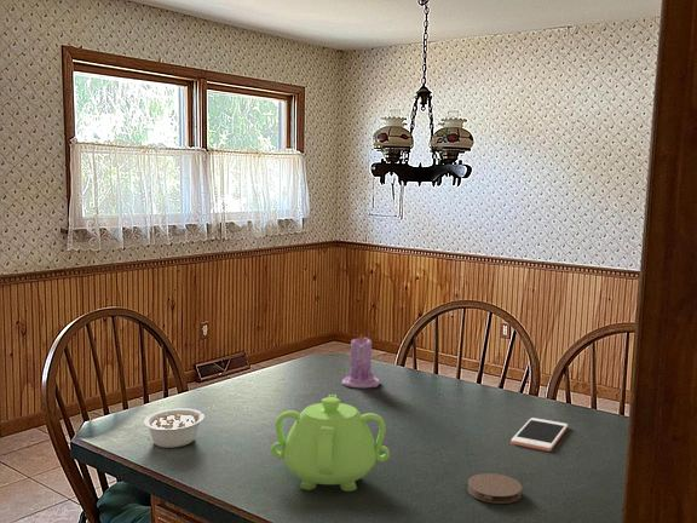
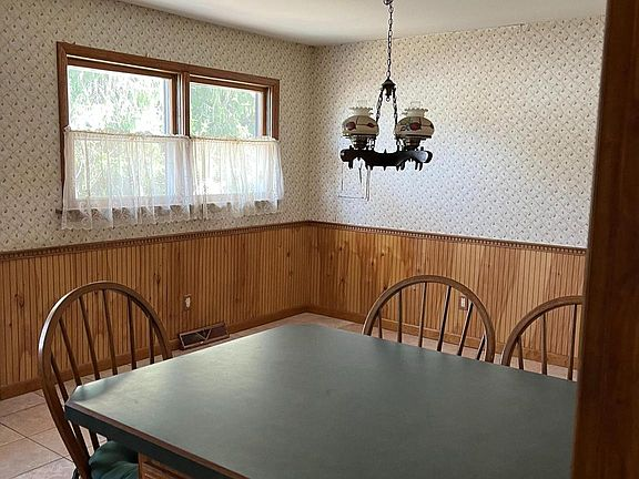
- coaster (494, 488)
- teapot (329, 438)
- candle (361, 357)
- legume (175, 426)
- cell phone (540, 433)
